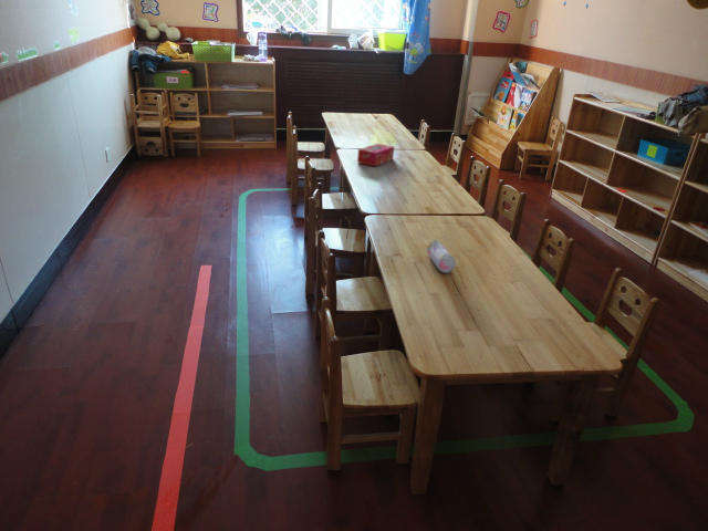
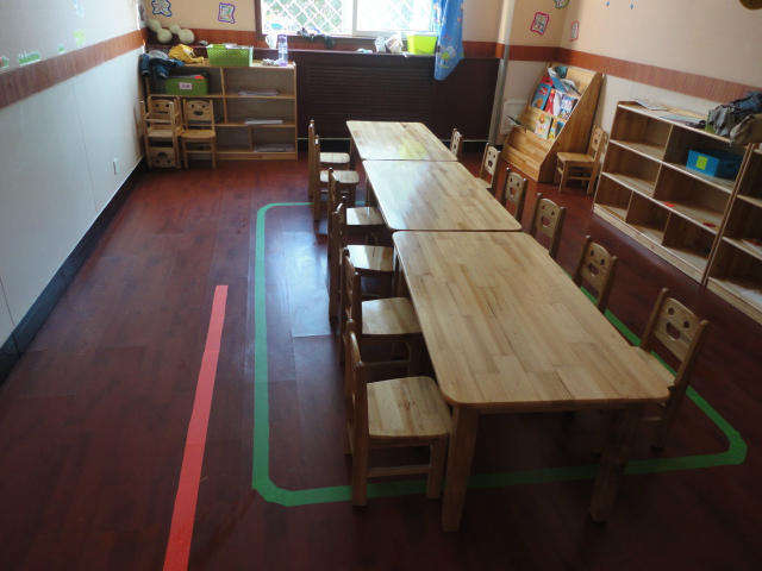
- tissue box (375, 154)
- pencil case (440, 256)
